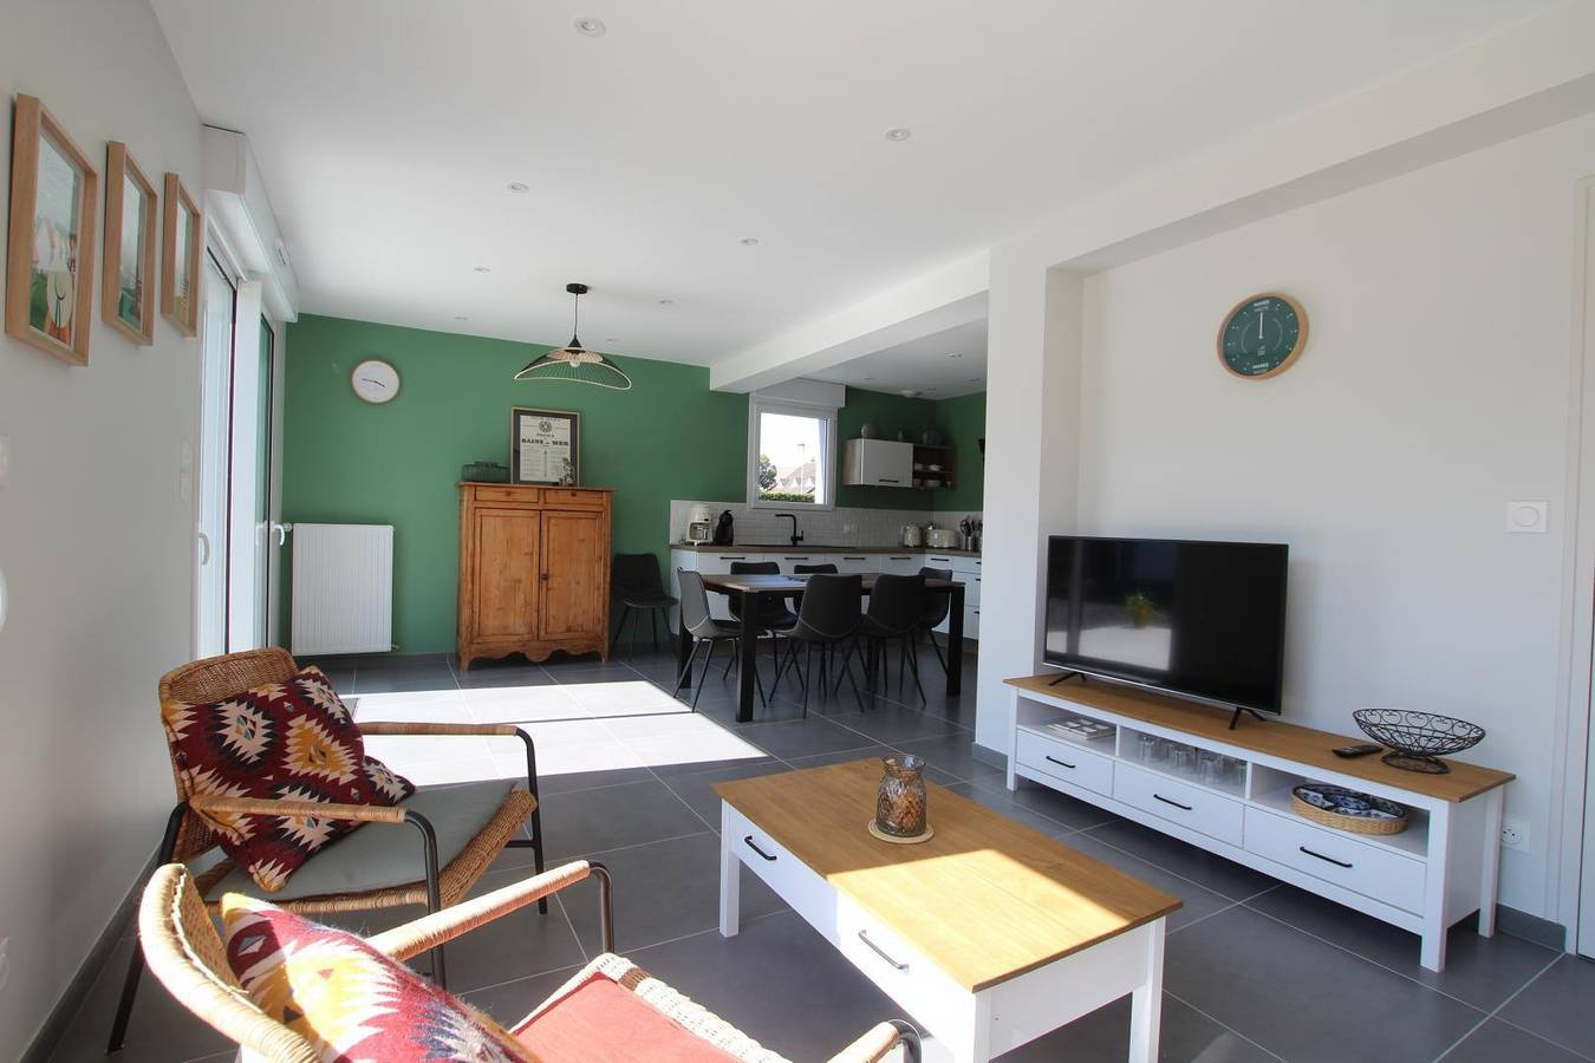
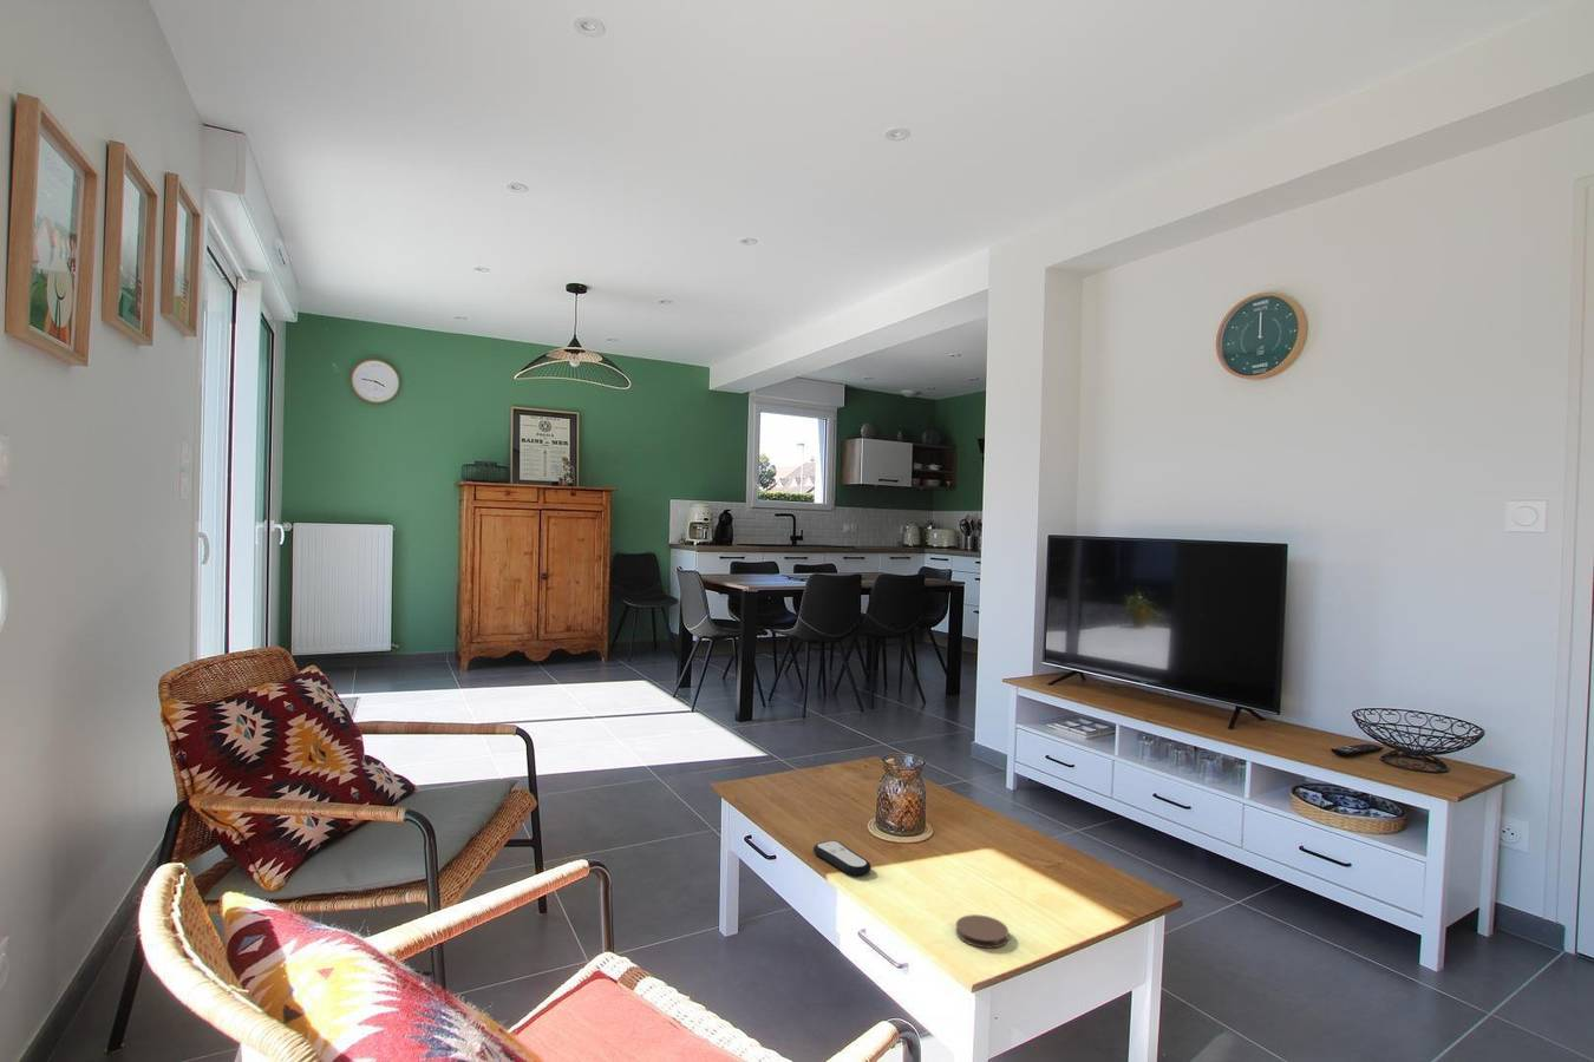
+ remote control (842, 857)
+ coaster (981, 929)
